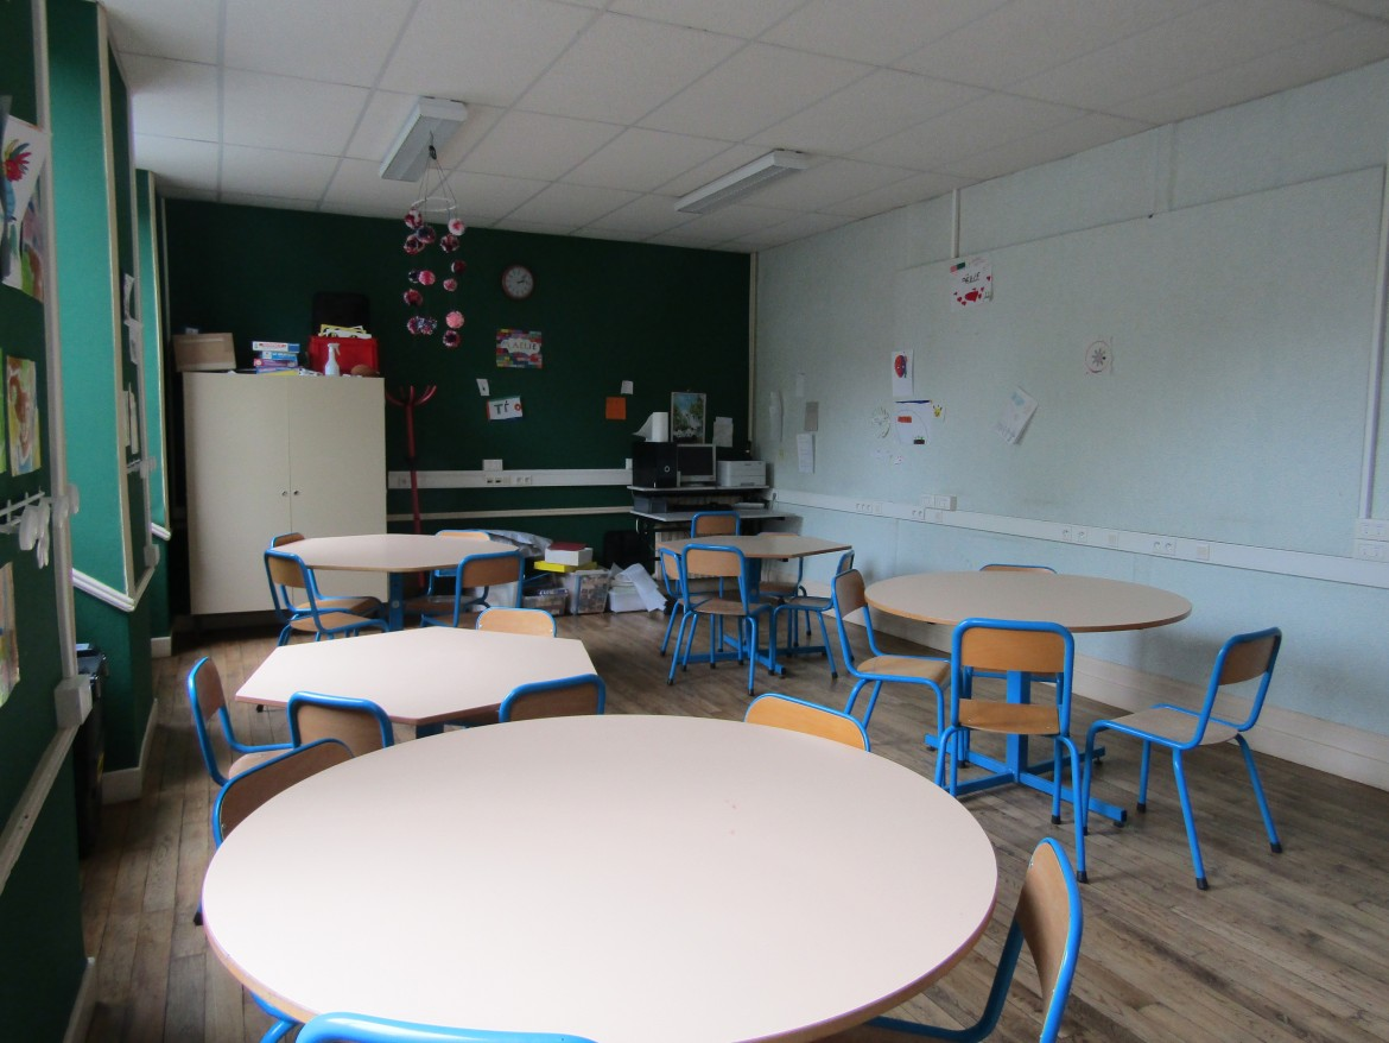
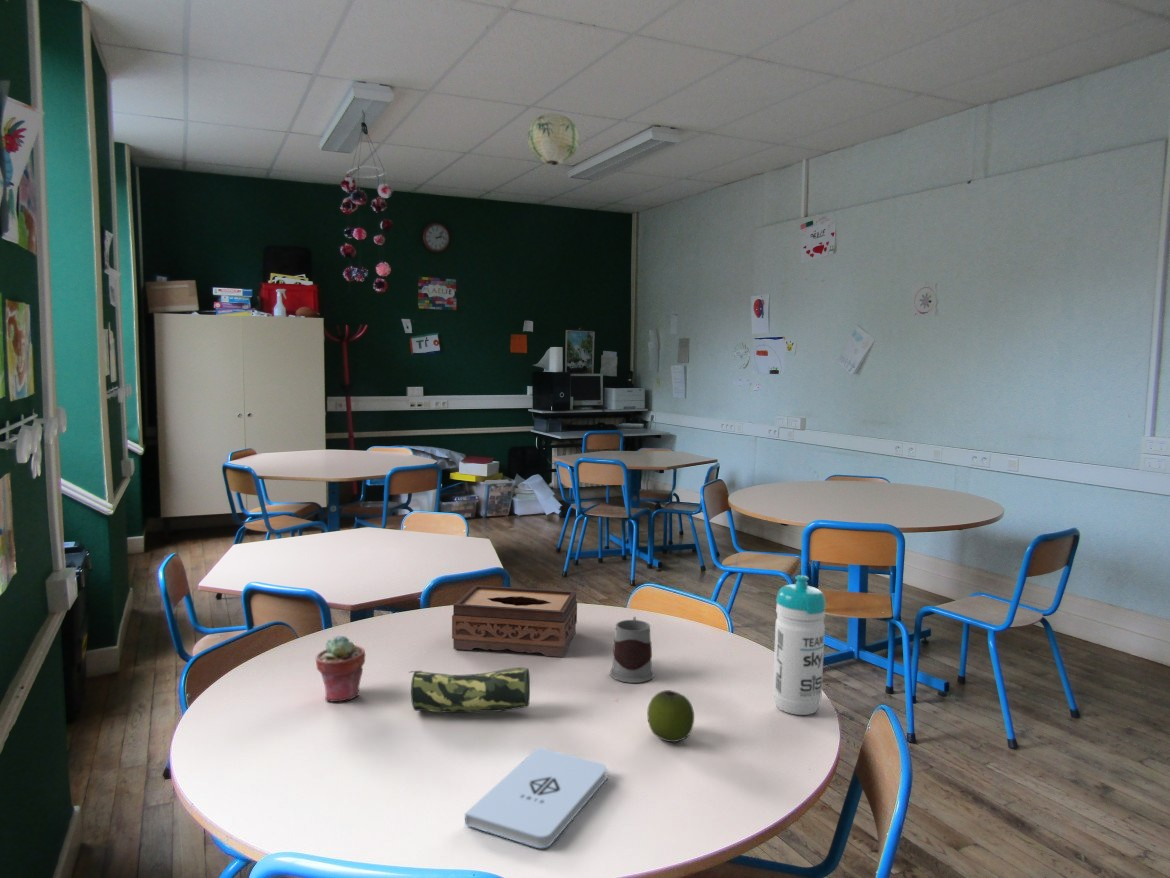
+ apple (671, 714)
+ mug (633, 647)
+ paper lantern (553, 139)
+ notepad (541, 793)
+ tissue box (516, 619)
+ water bottle (799, 641)
+ pencil case (468, 689)
+ potted succulent (341, 665)
